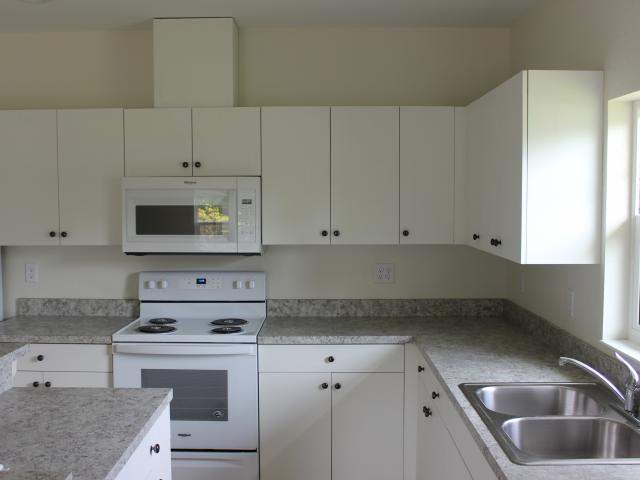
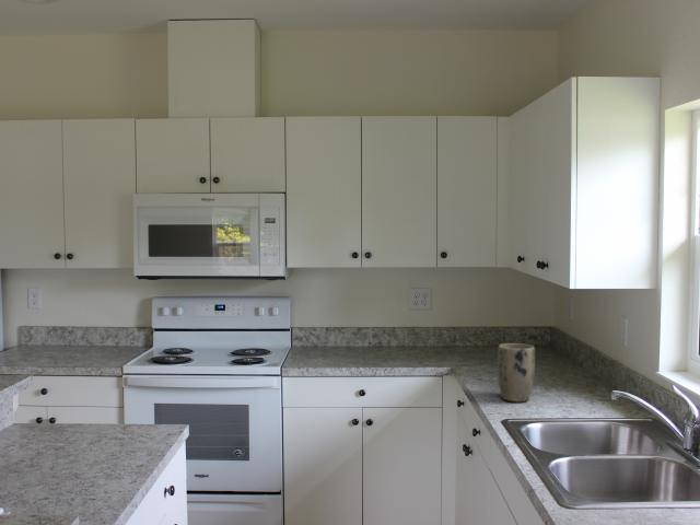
+ plant pot (515, 372)
